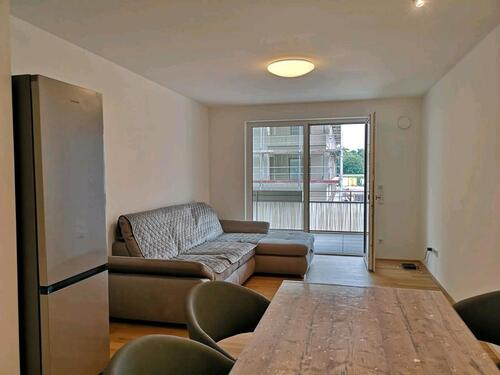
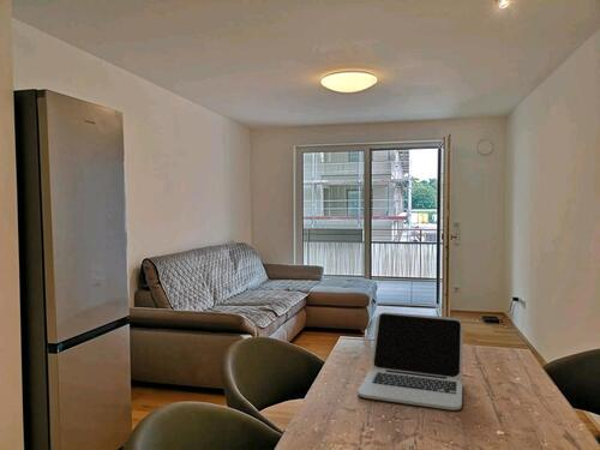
+ laptop (413, 354)
